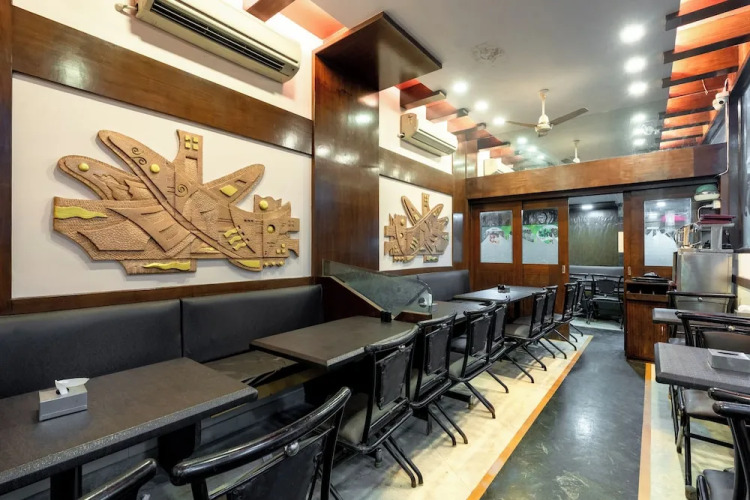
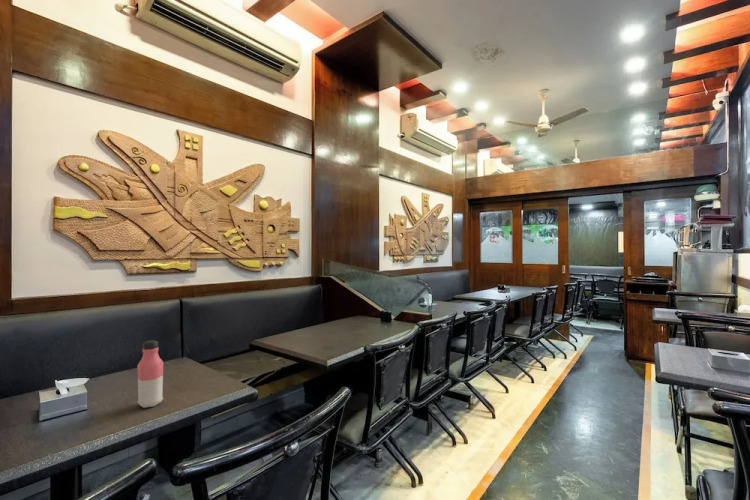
+ water bottle (150, 372)
